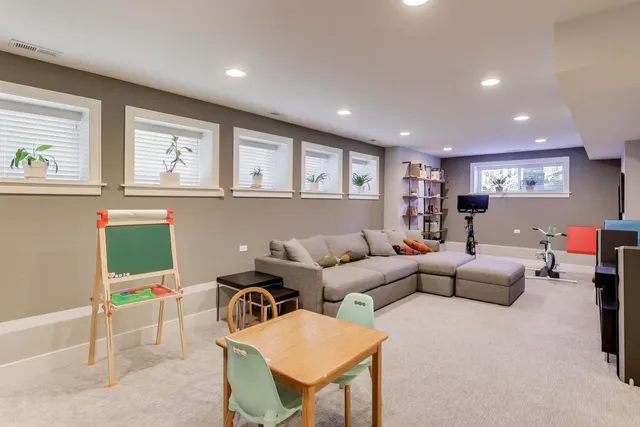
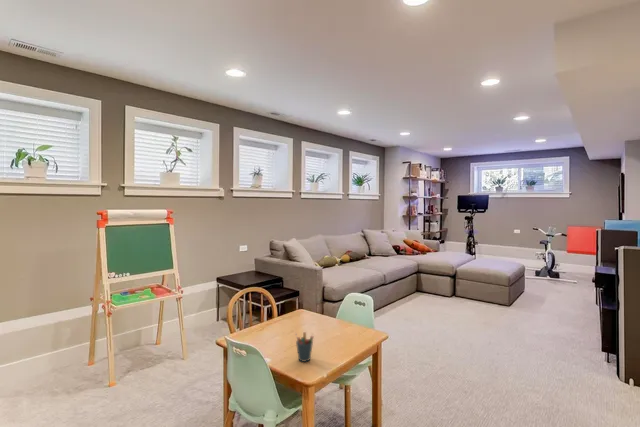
+ pen holder (304, 345)
